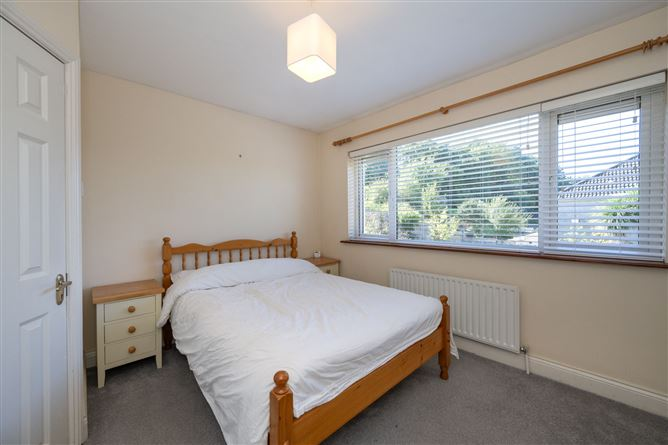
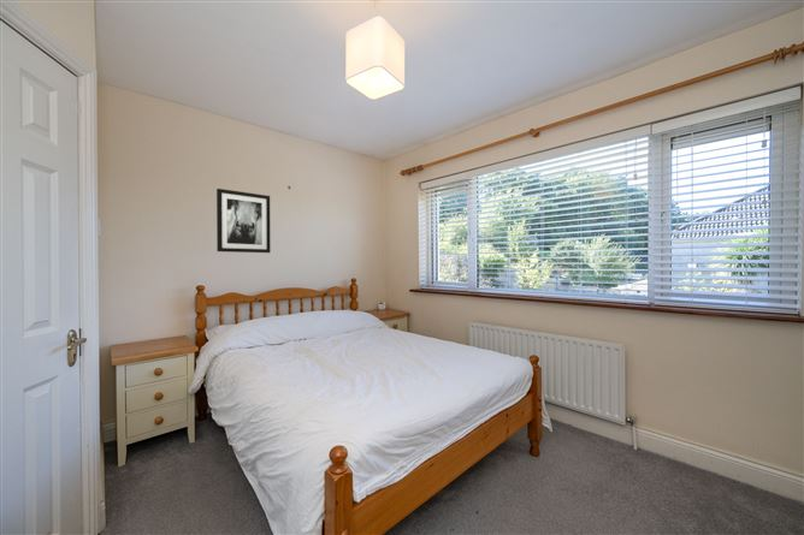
+ wall art (244, 222)
